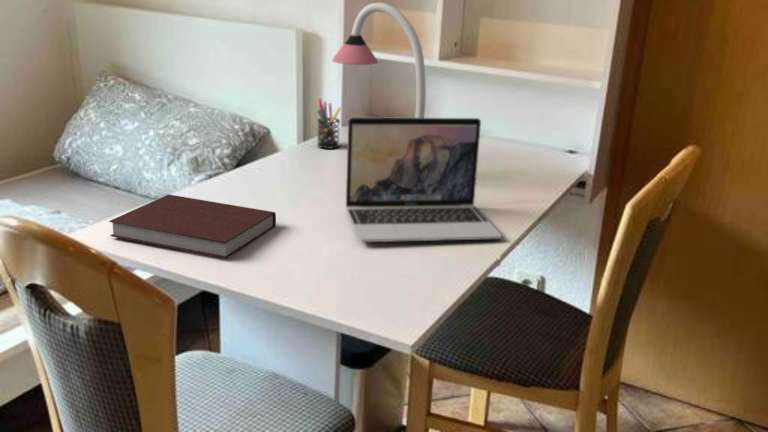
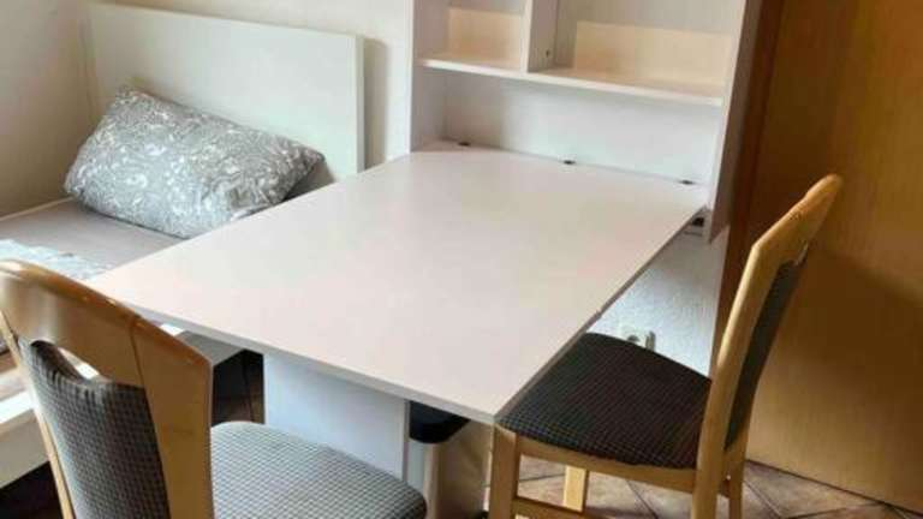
- notebook (195, 223)
- laptop (423, 177)
- desk lamp (416, 84)
- pen holder (325, 123)
